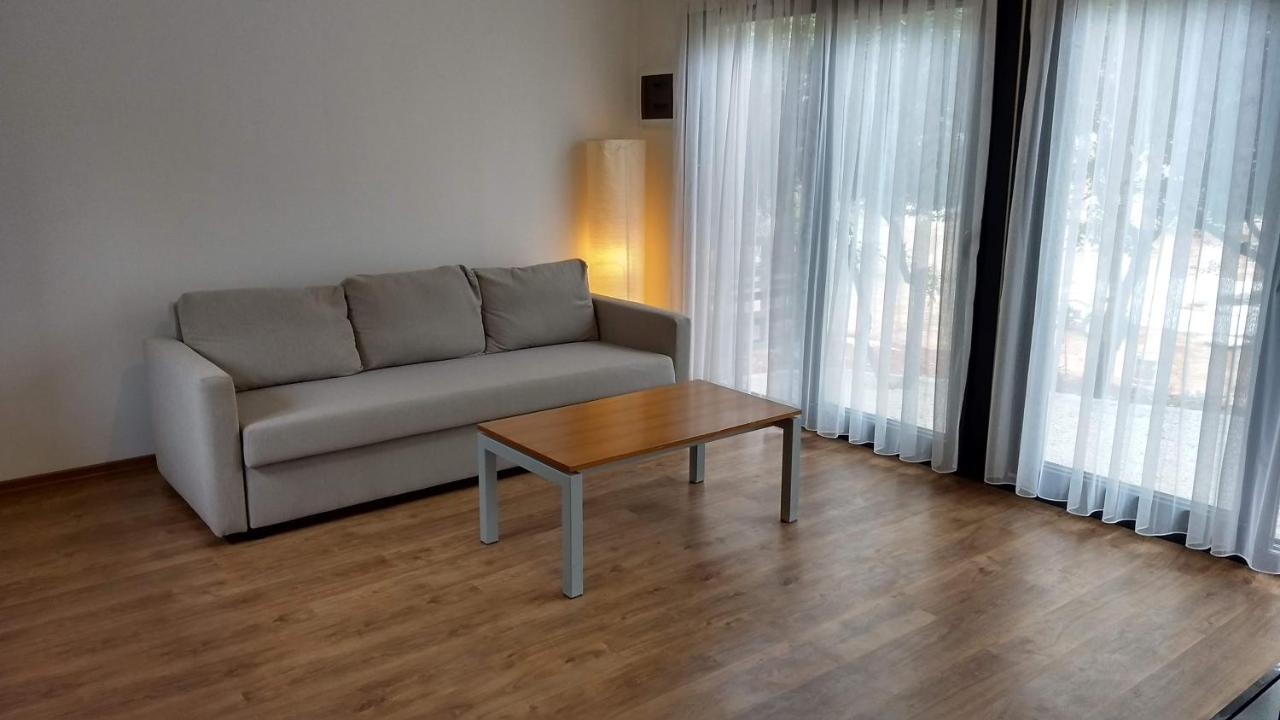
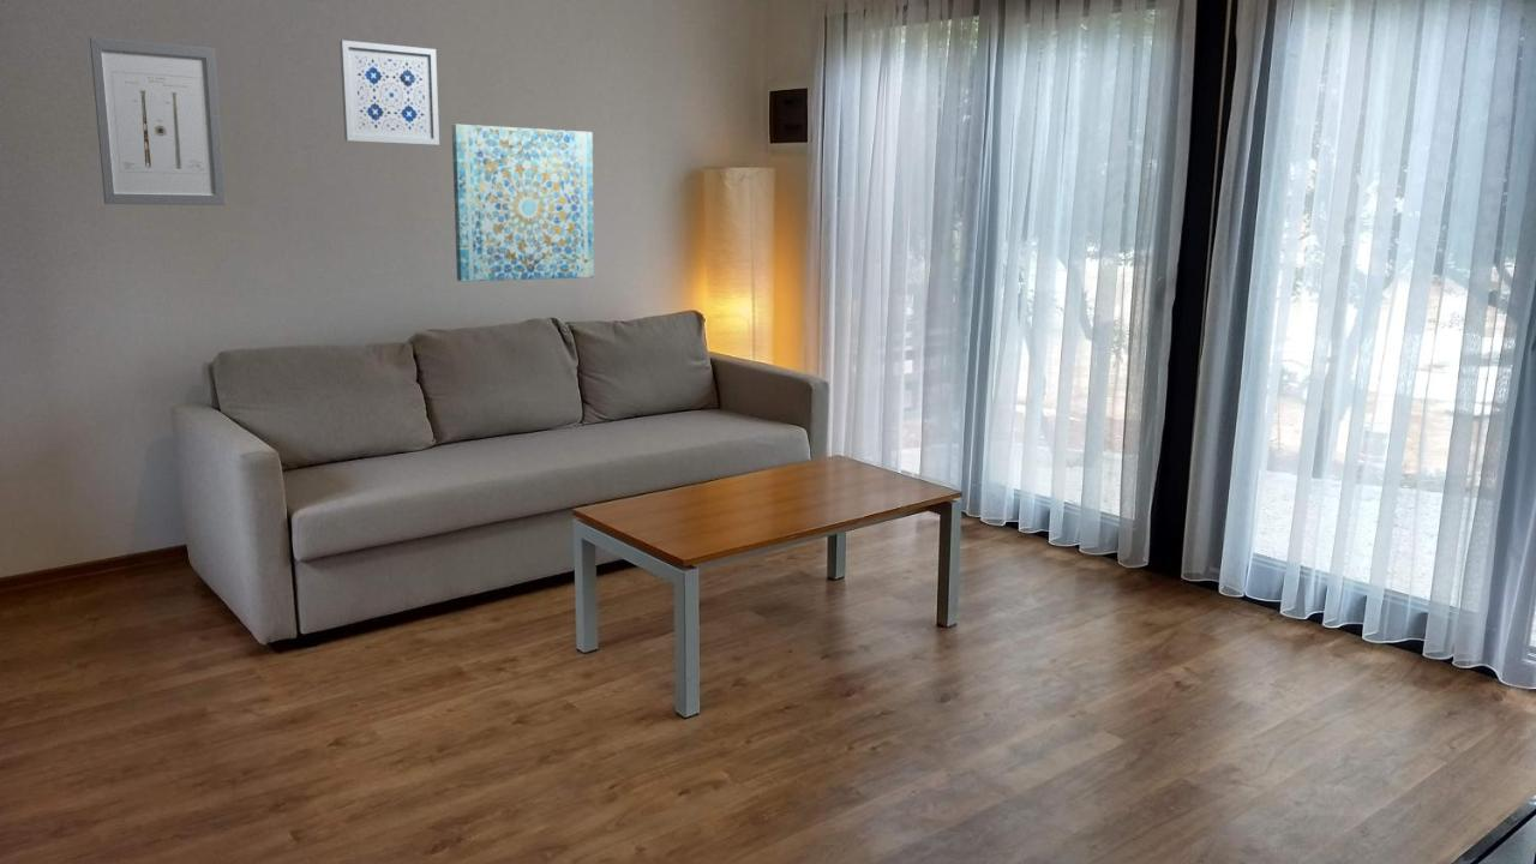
+ wall art (160, 125)
+ wall art (526, 204)
+ wall art (390, 94)
